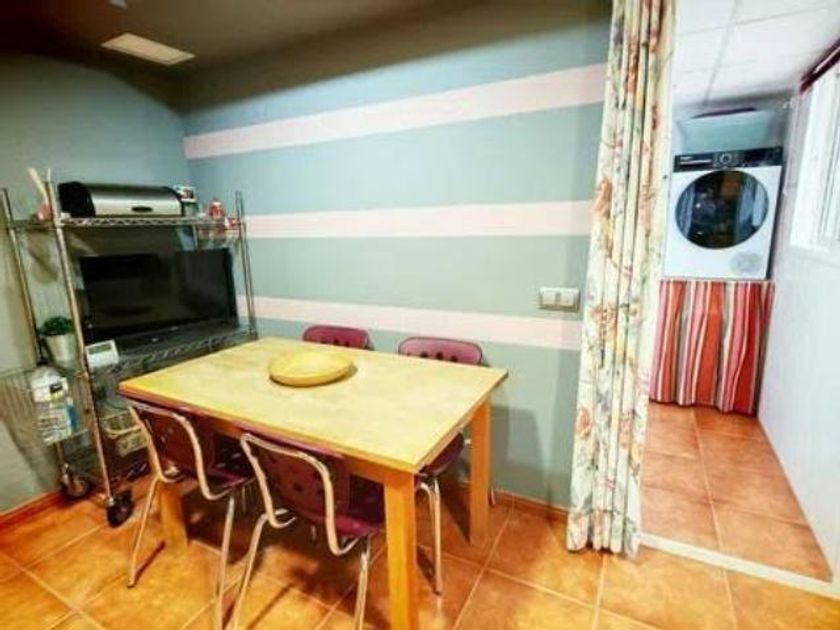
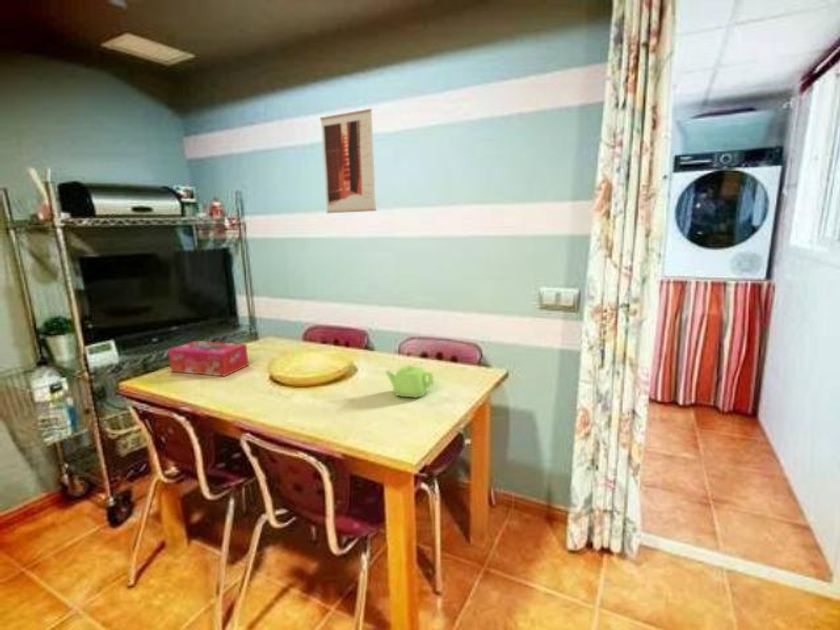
+ wall art (348, 163)
+ teapot (409, 379)
+ tissue box (209, 357)
